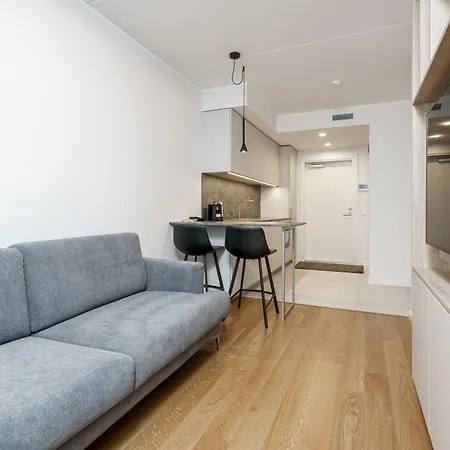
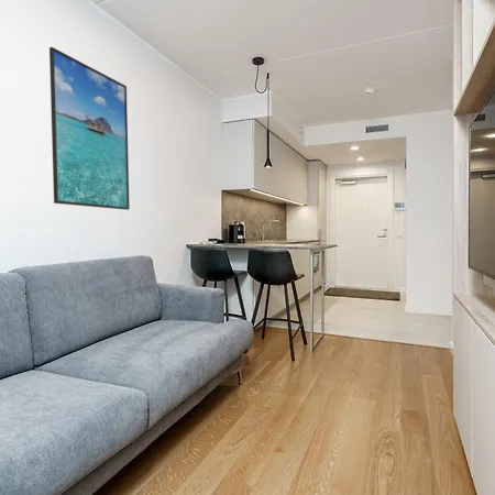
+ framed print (94, 138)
